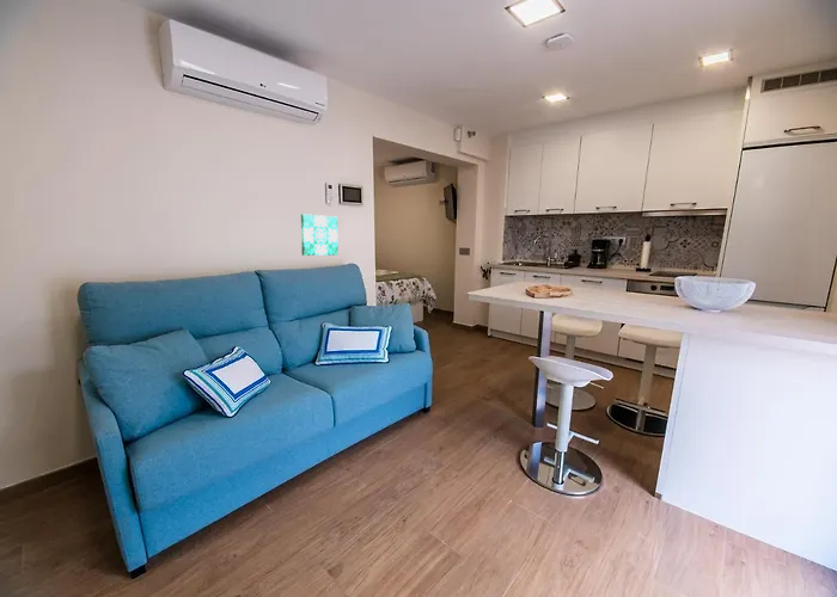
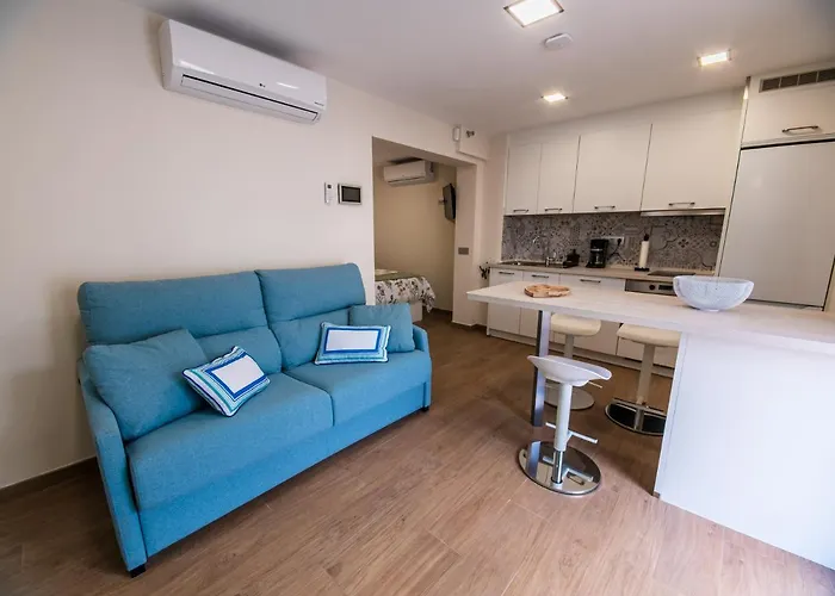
- wall art (319, 235)
